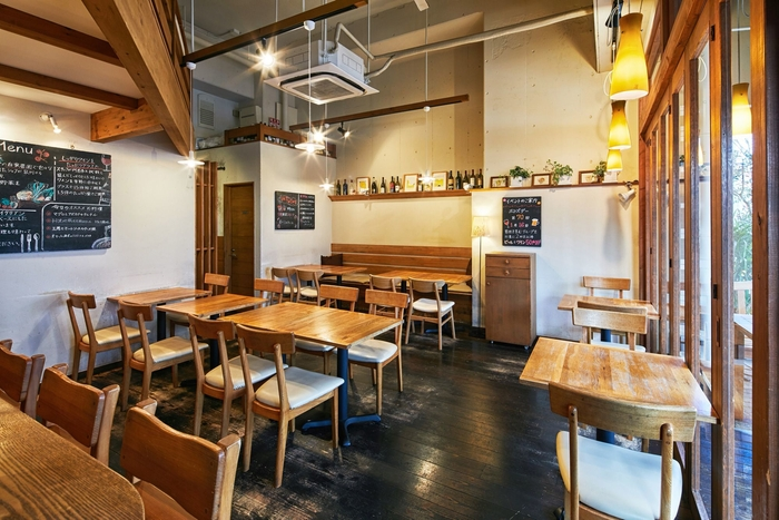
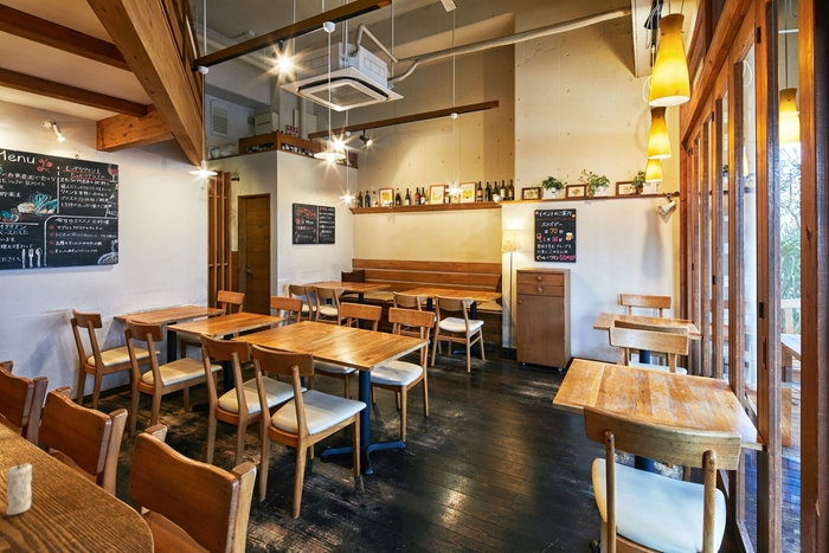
+ candle (19, 483)
